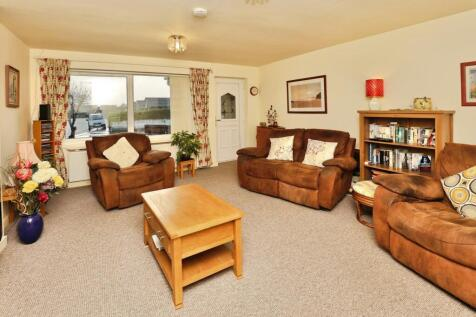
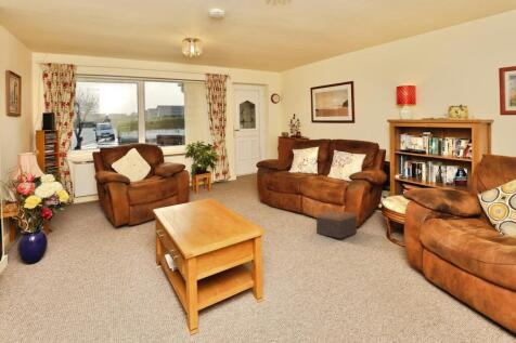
+ footstool (336, 223)
